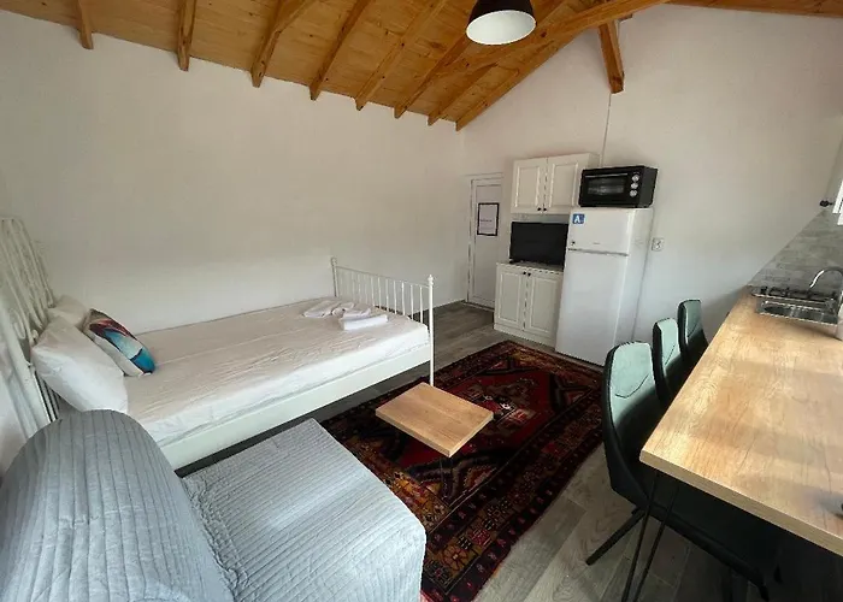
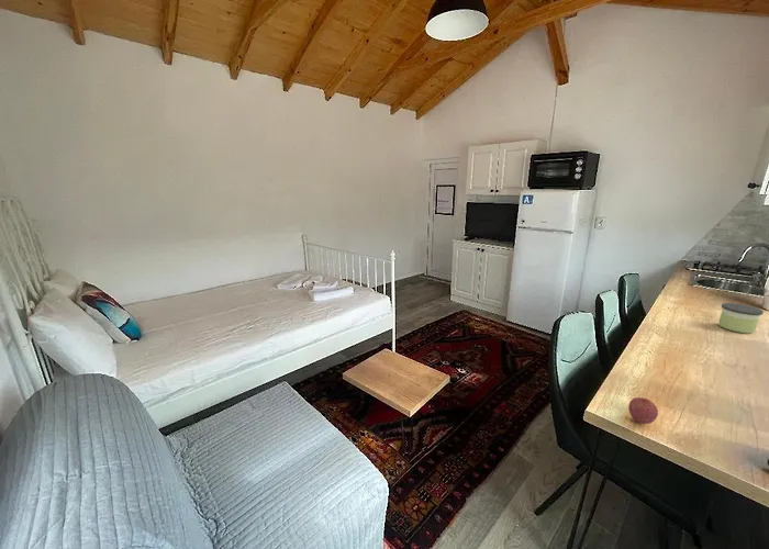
+ fruit (643, 410)
+ candle (738, 317)
